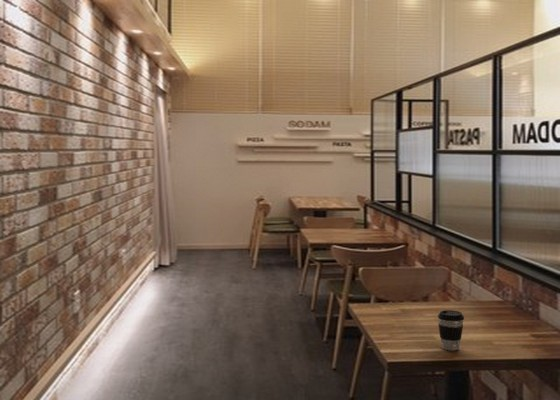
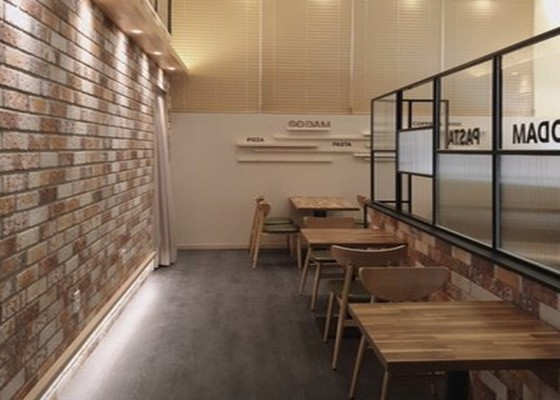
- coffee cup (450, 330)
